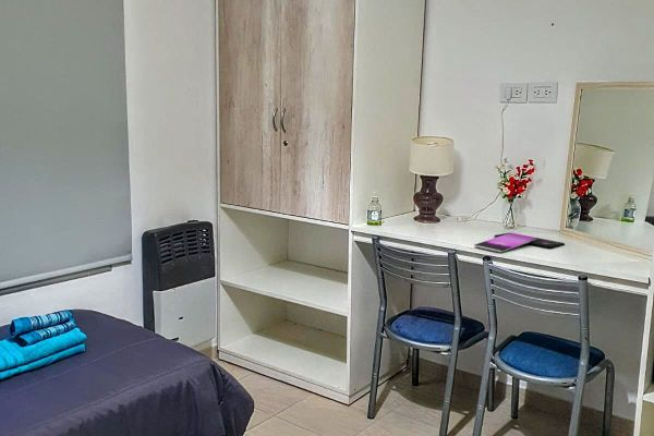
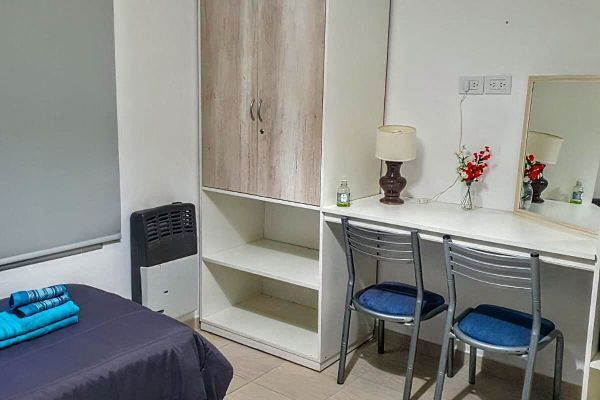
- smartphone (513, 241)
